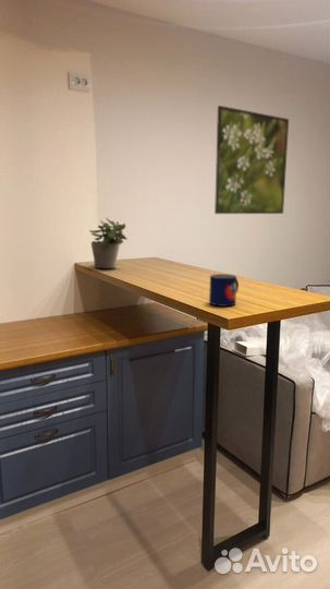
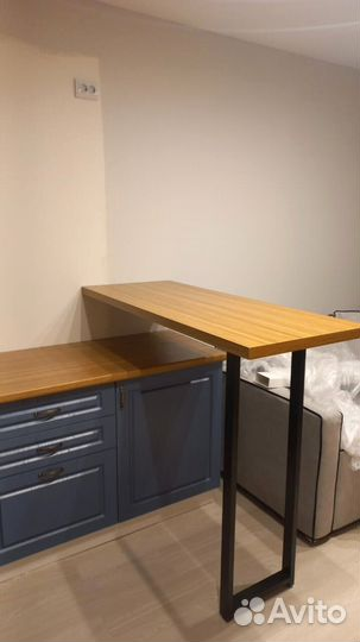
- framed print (253, 164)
- mug (225, 288)
- potted plant (111, 242)
